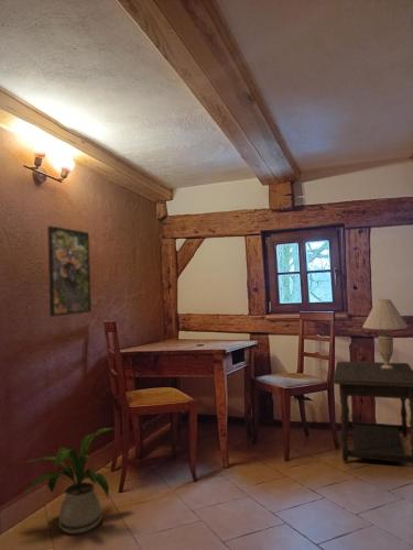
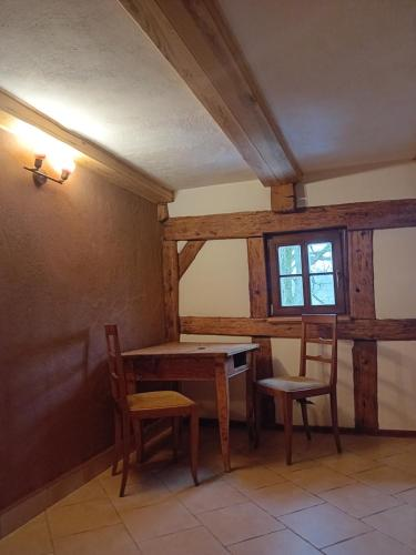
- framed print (70, 271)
- house plant (73, 474)
- table lamp (384, 332)
- side table (374, 396)
